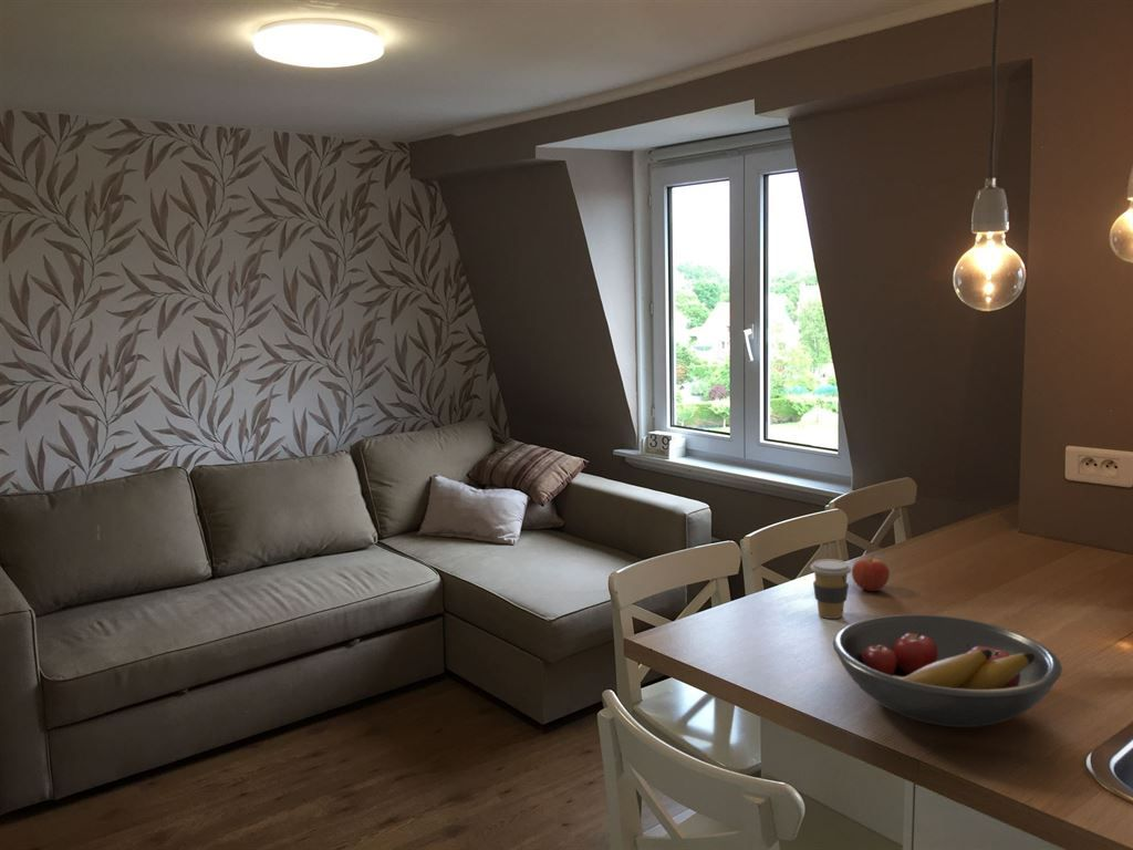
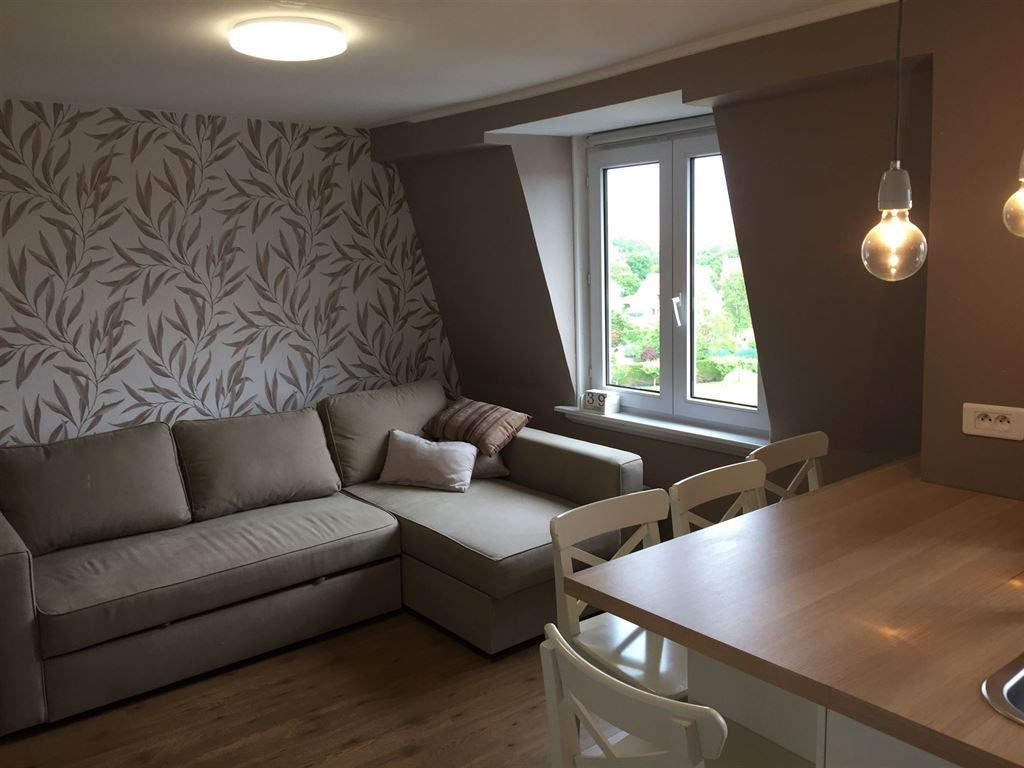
- coffee cup (830, 589)
- apple (870, 571)
- fruit bowl (942, 670)
